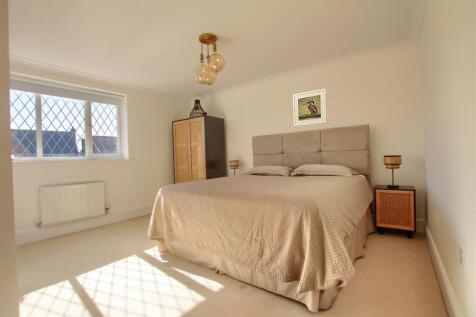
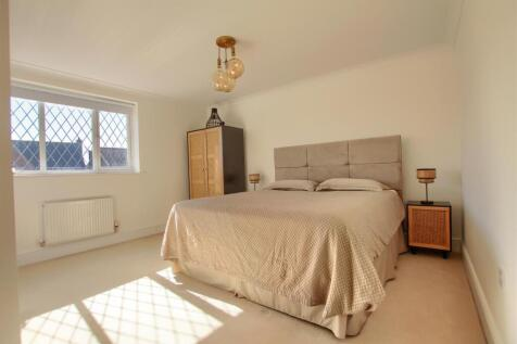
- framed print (309, 108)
